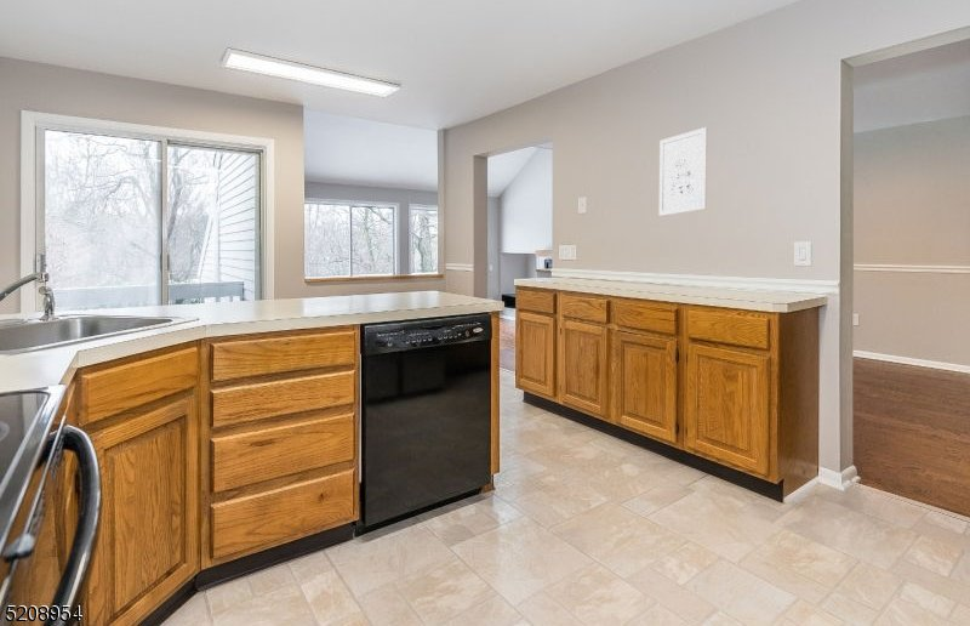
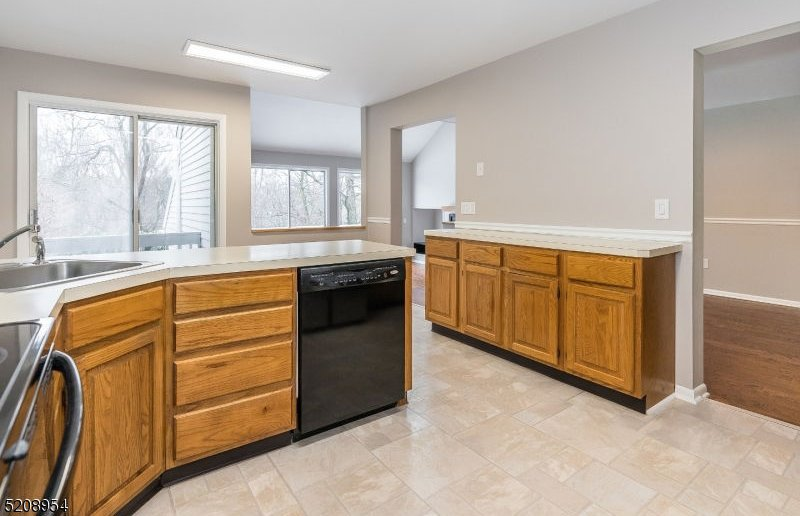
- wall art (681, 173)
